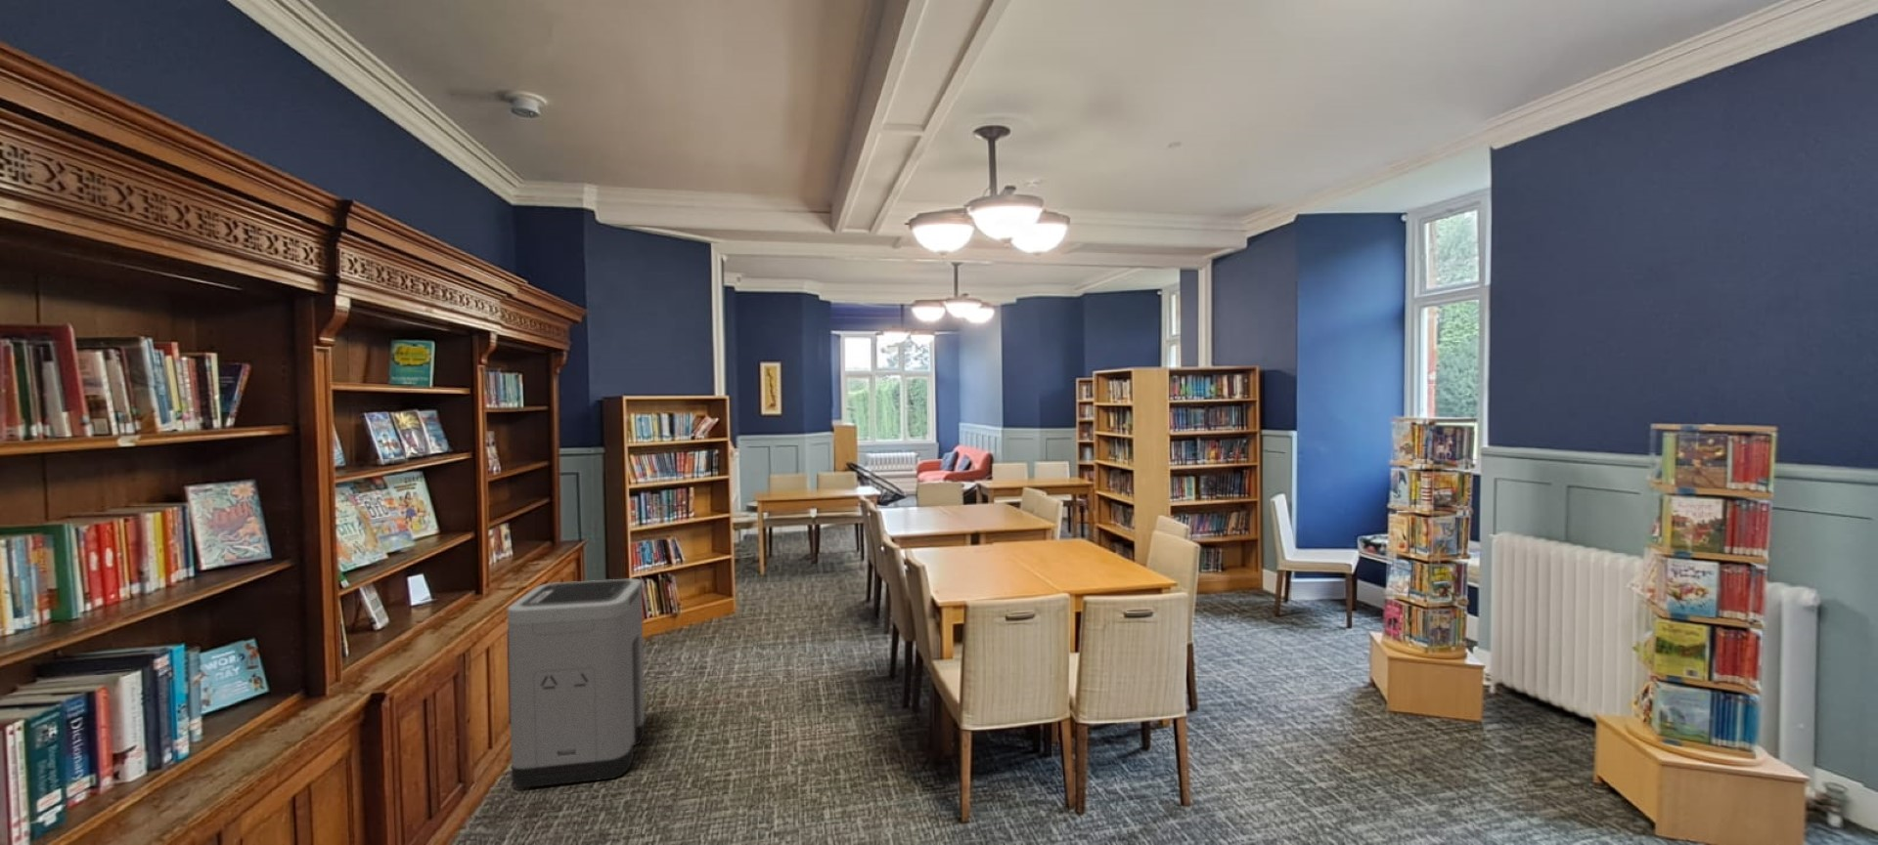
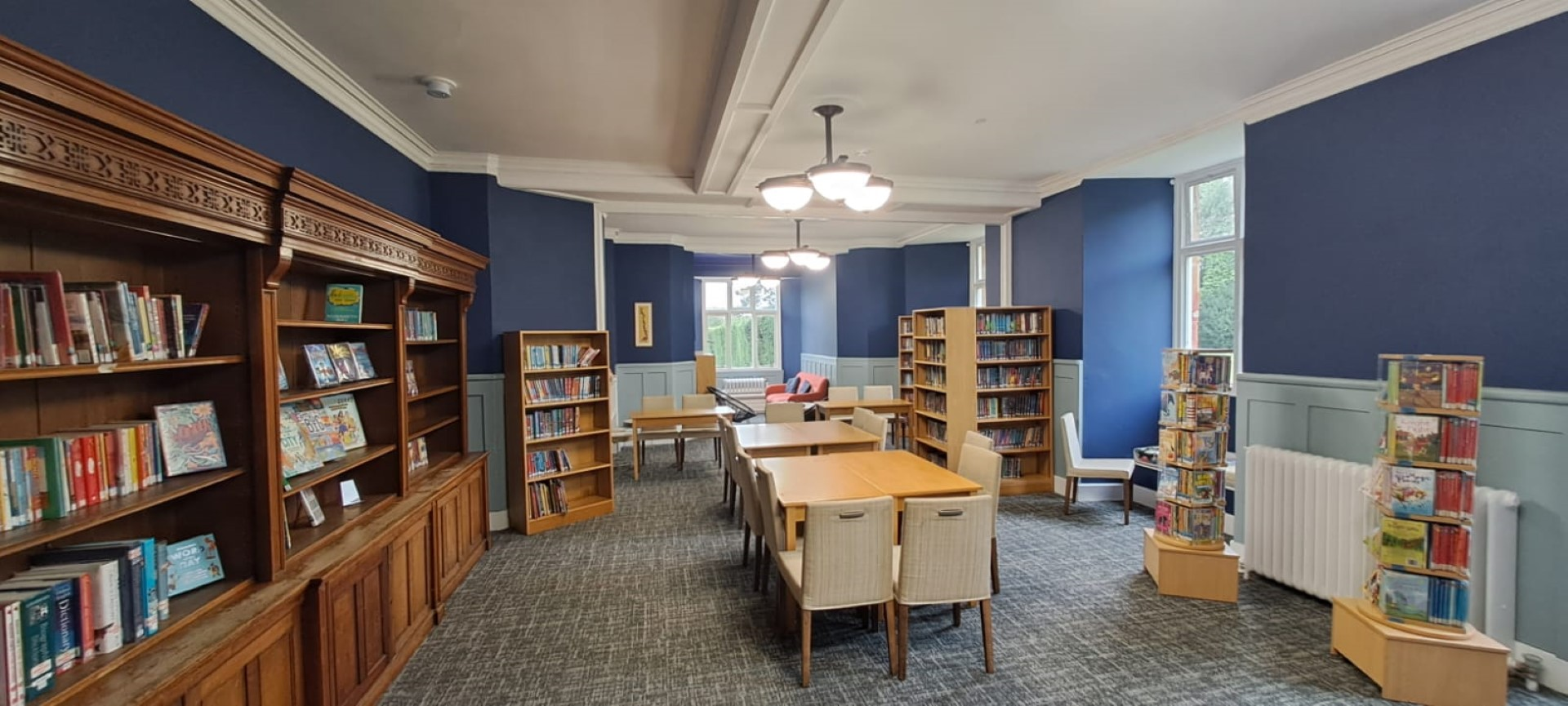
- trash can (581, 675)
